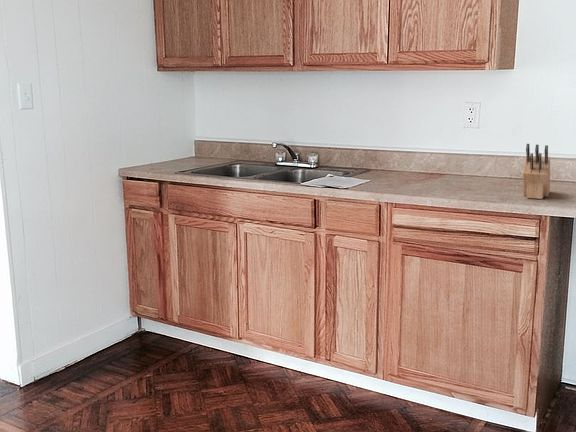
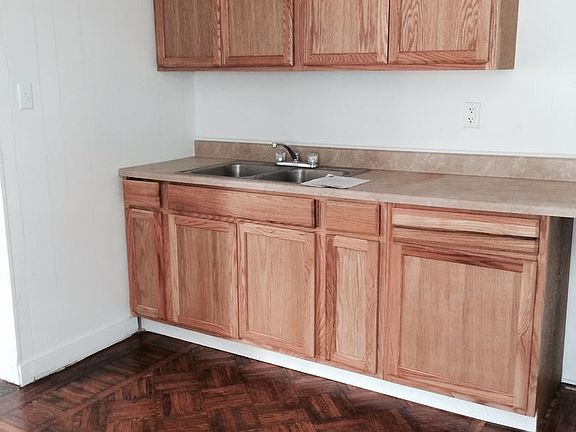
- knife block (537, 169)
